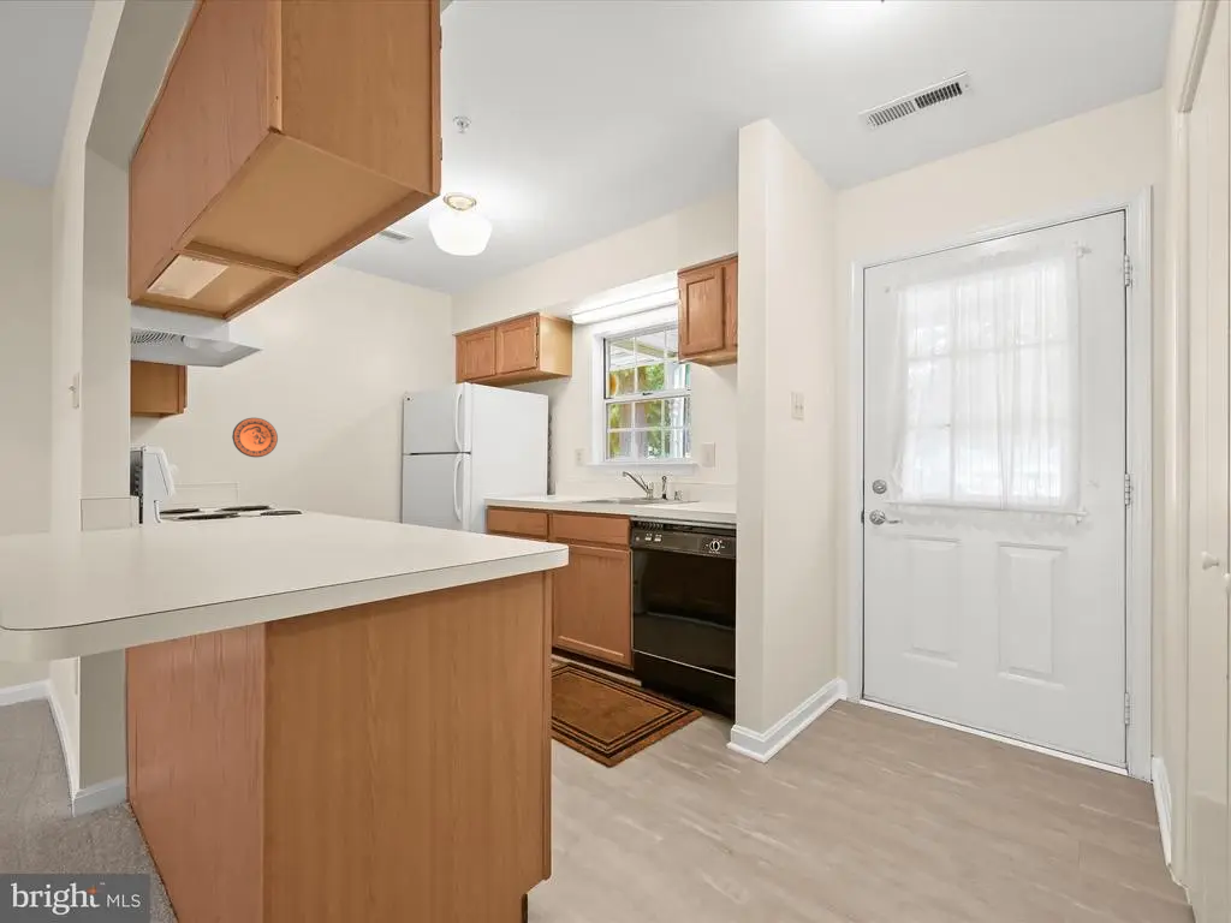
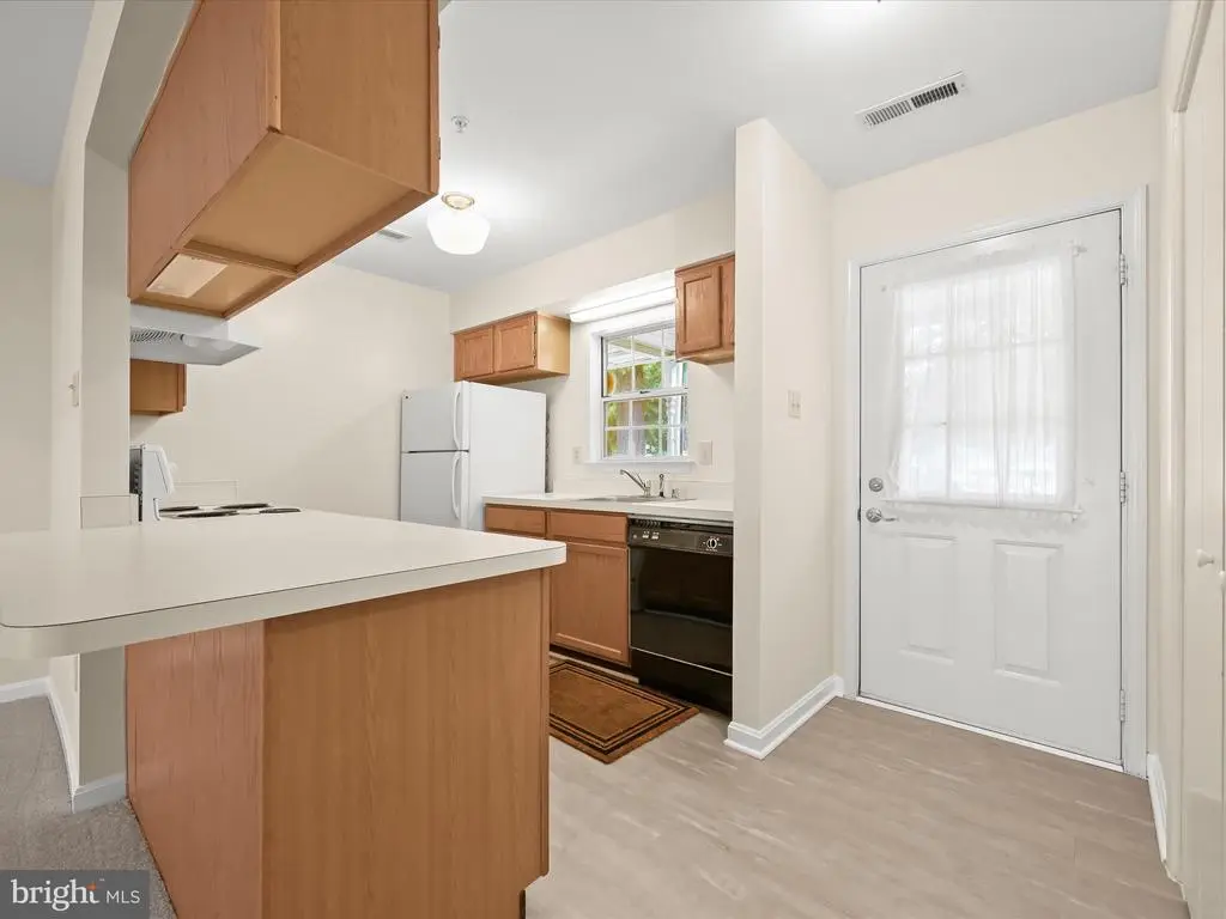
- decorative plate (255, 437)
